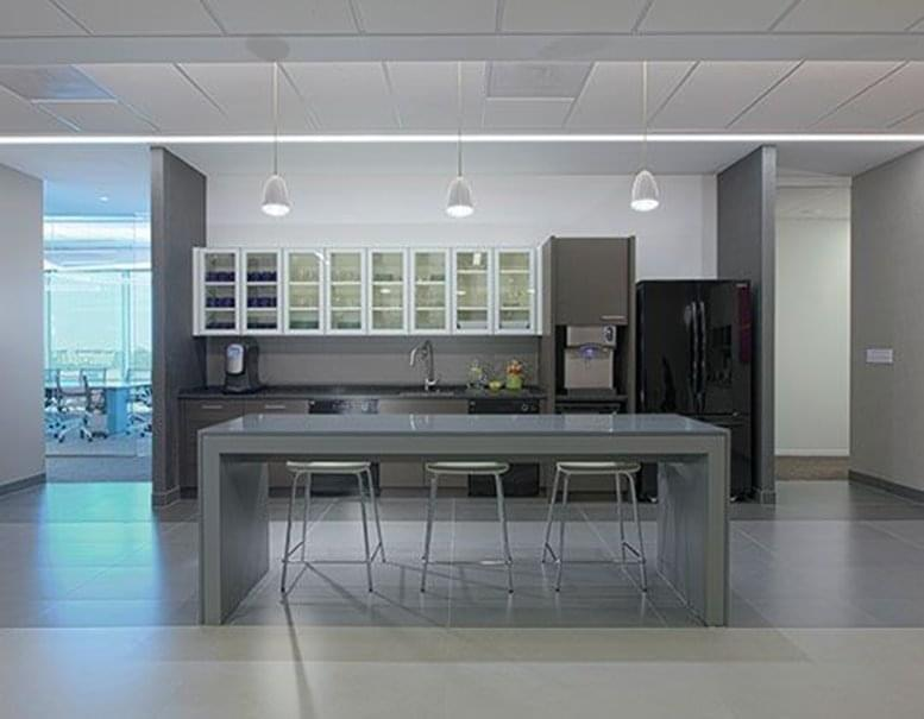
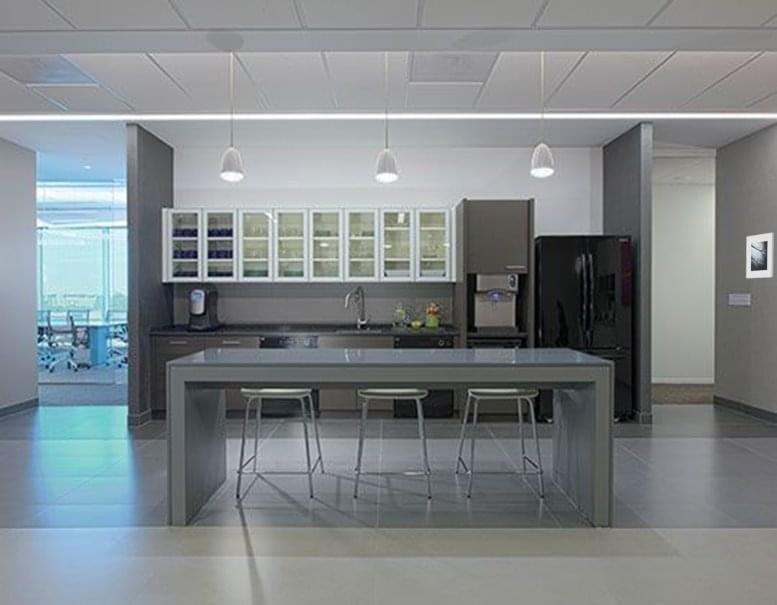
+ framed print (759, 256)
